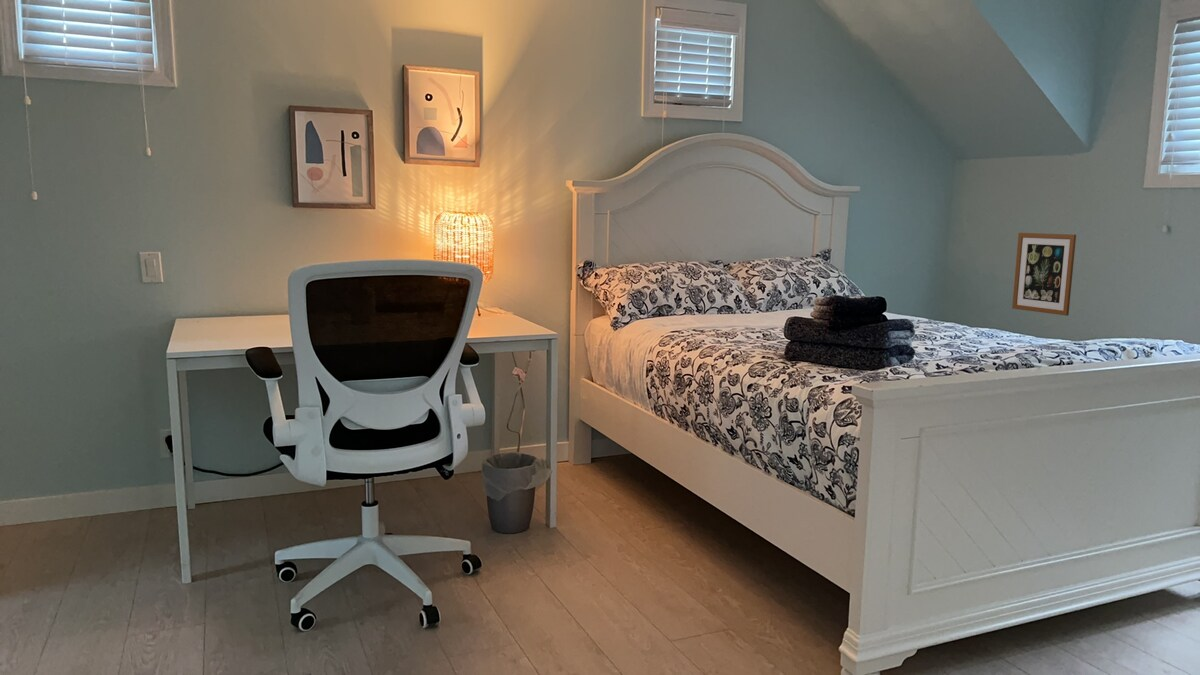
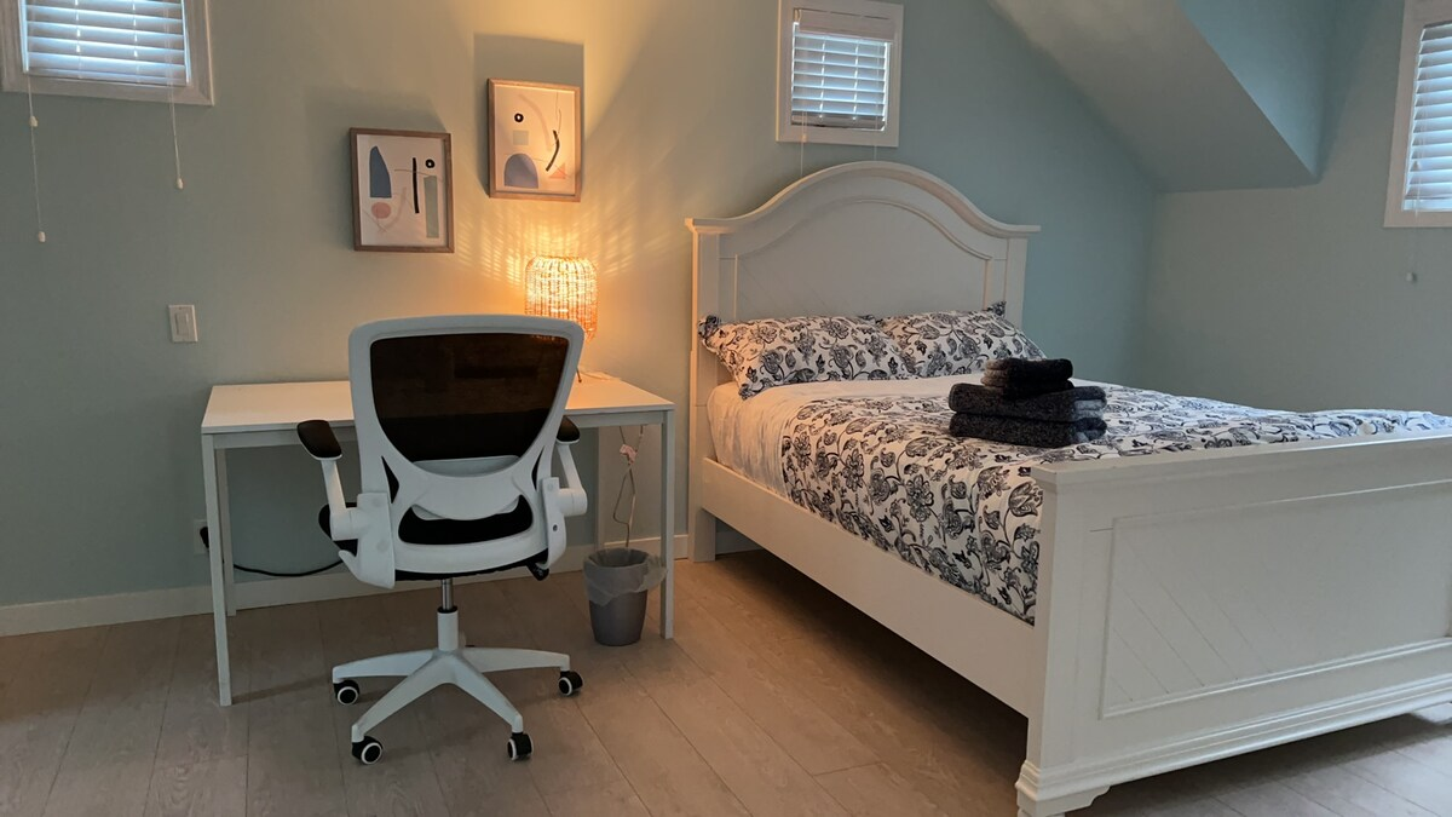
- wall art (1042, 273)
